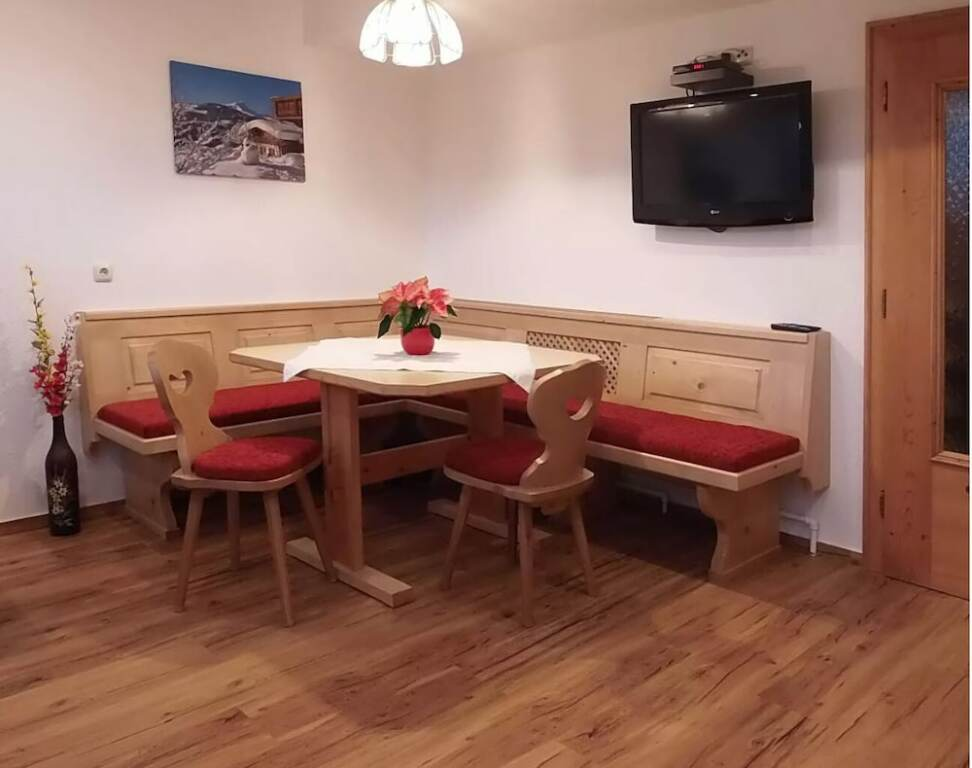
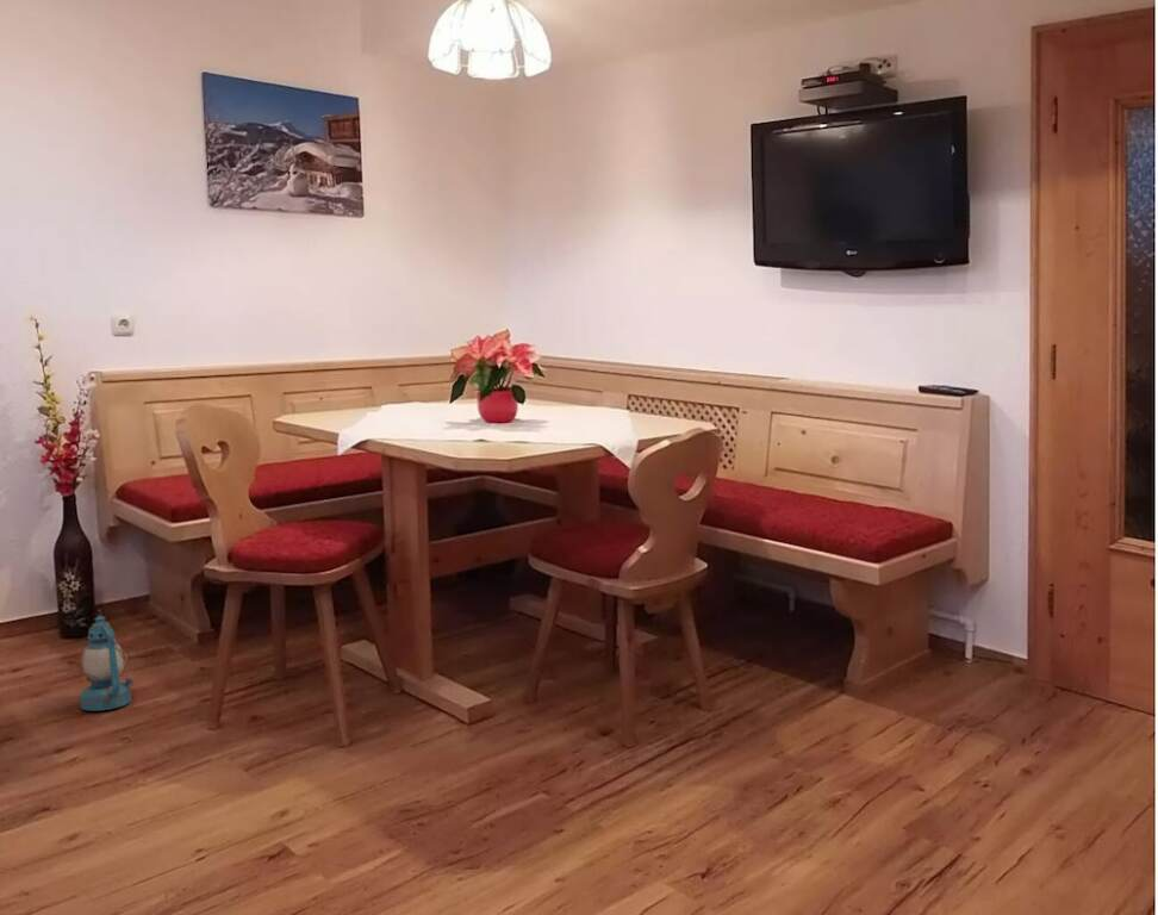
+ lantern (102, 655)
